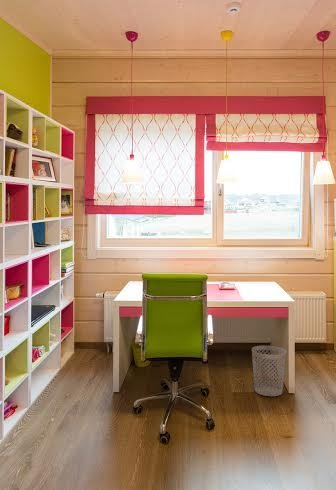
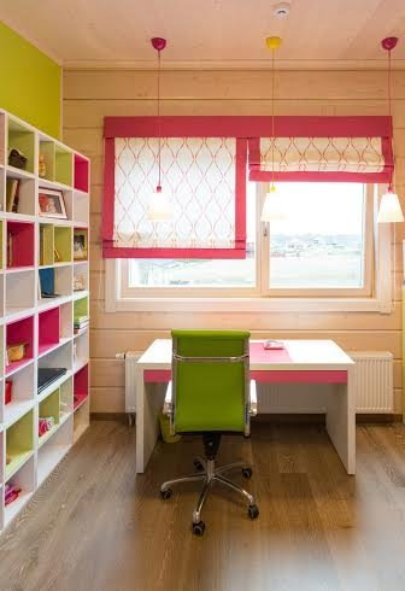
- wastebasket (268, 370)
